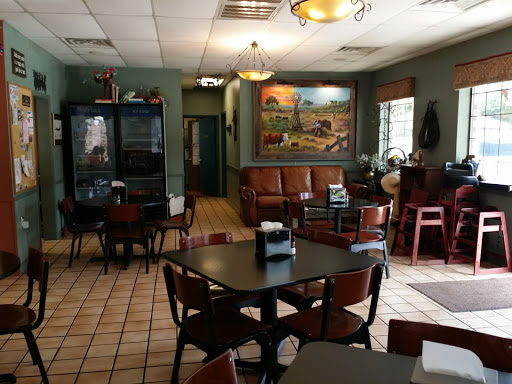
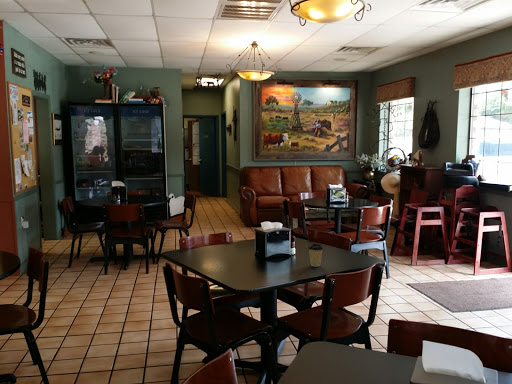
+ coffee cup (315, 255)
